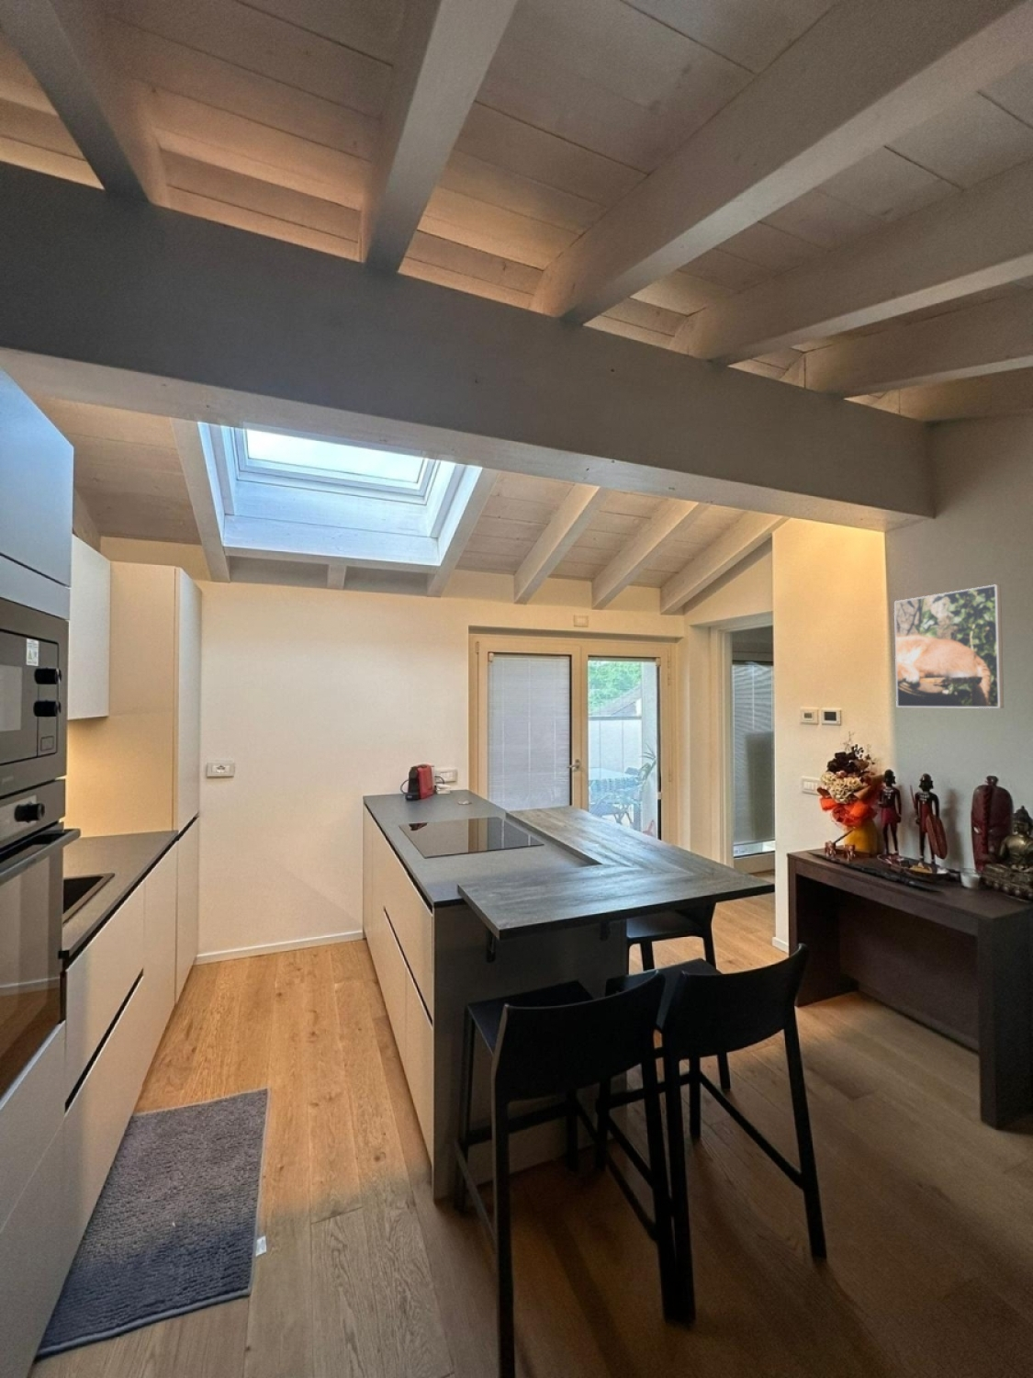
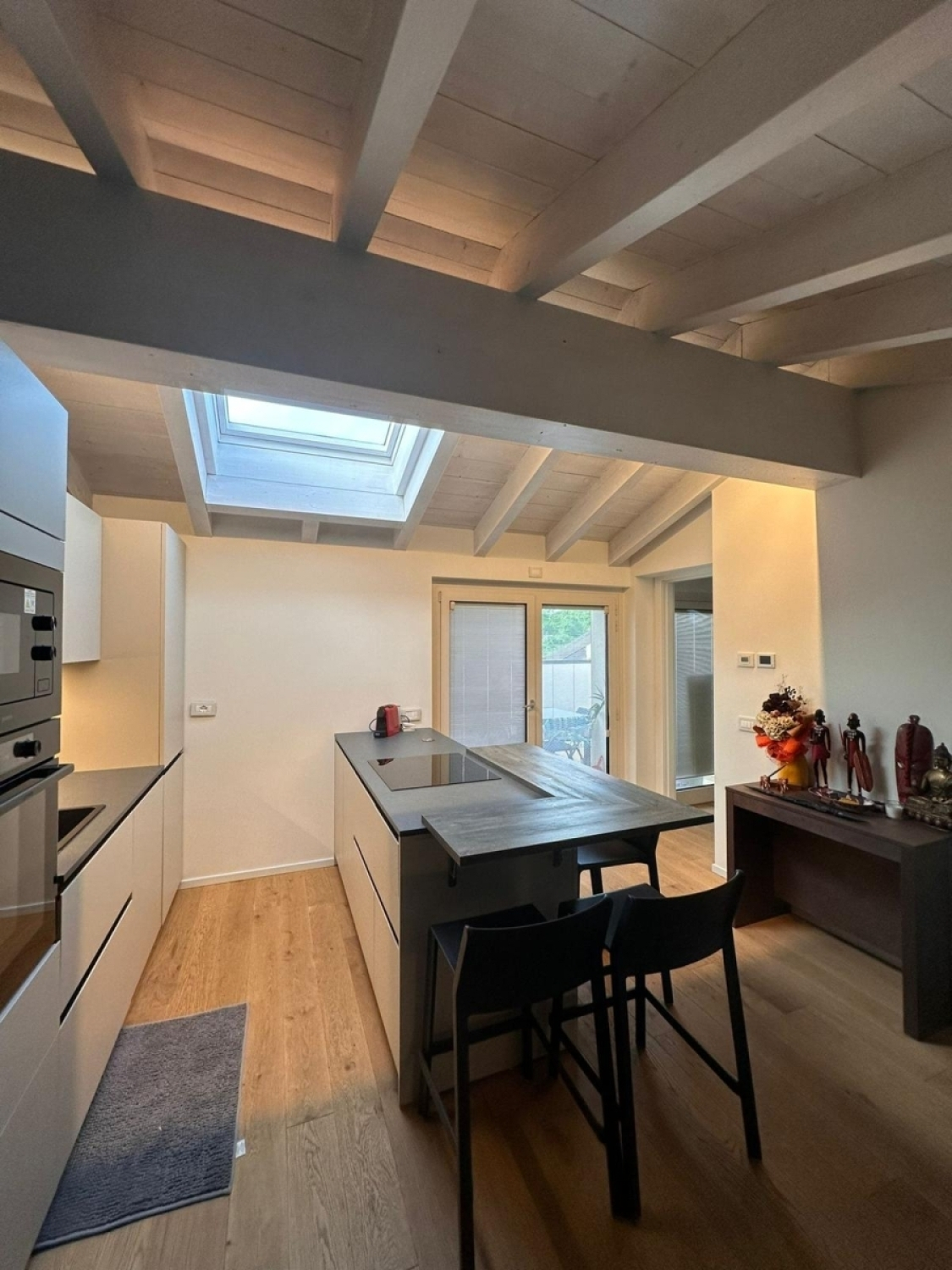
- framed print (945, 650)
